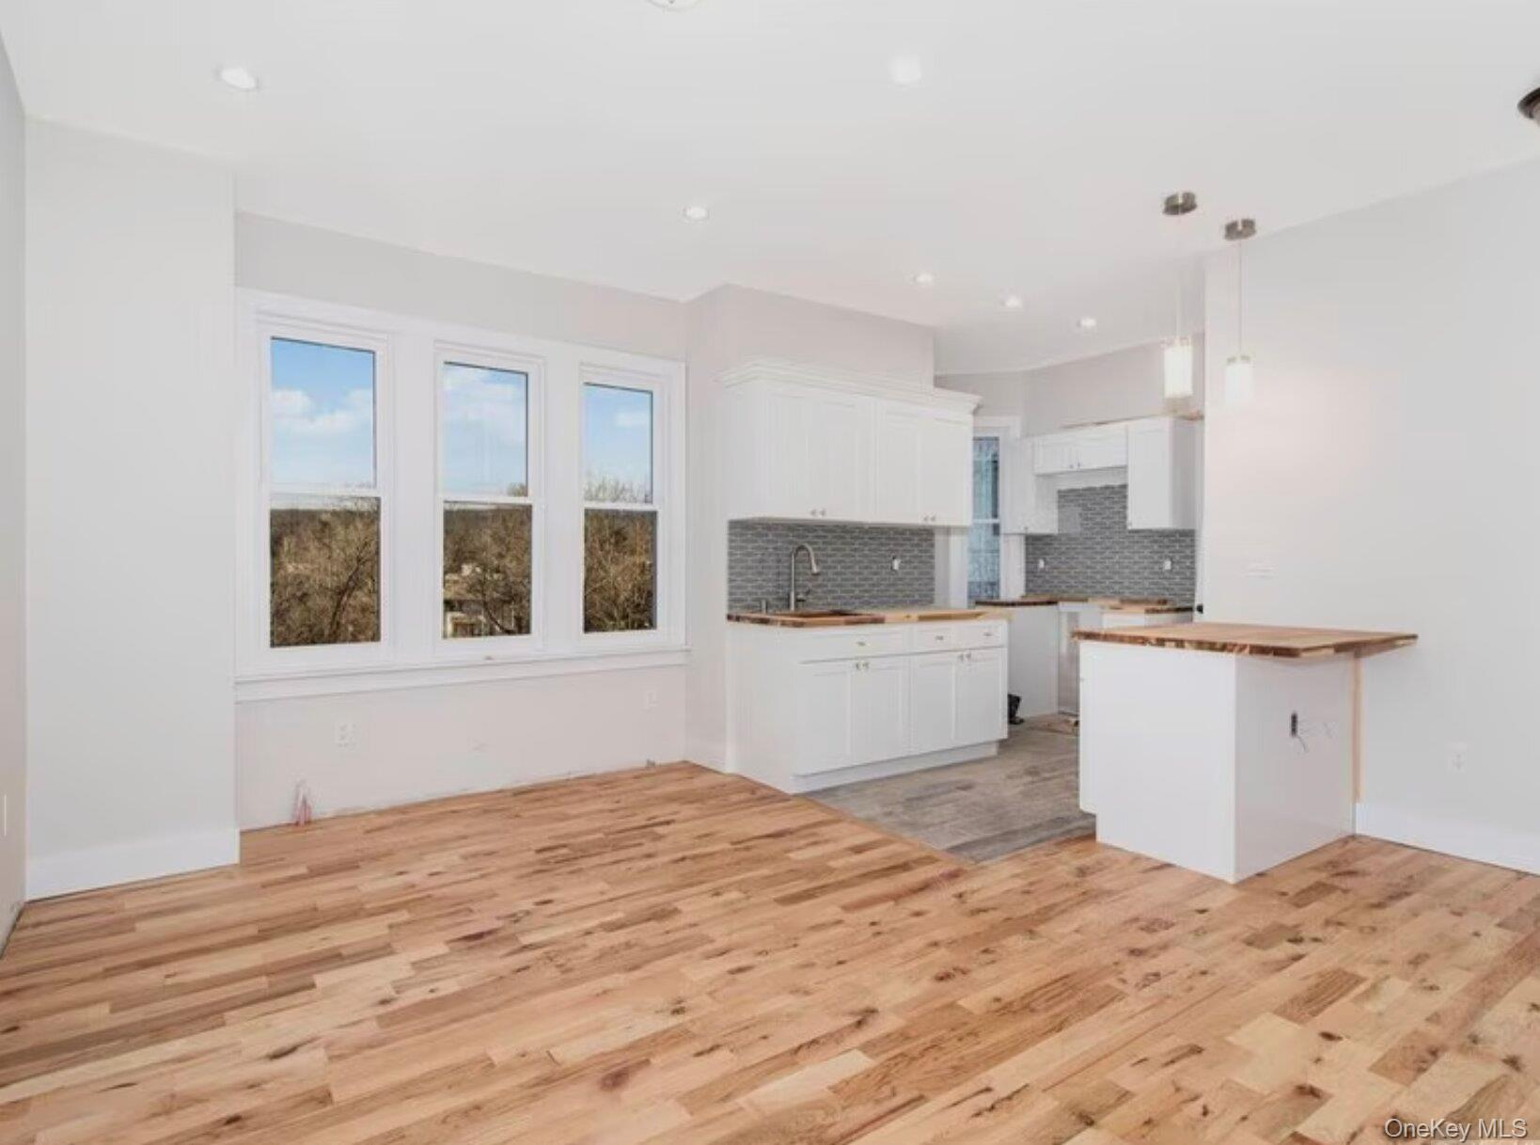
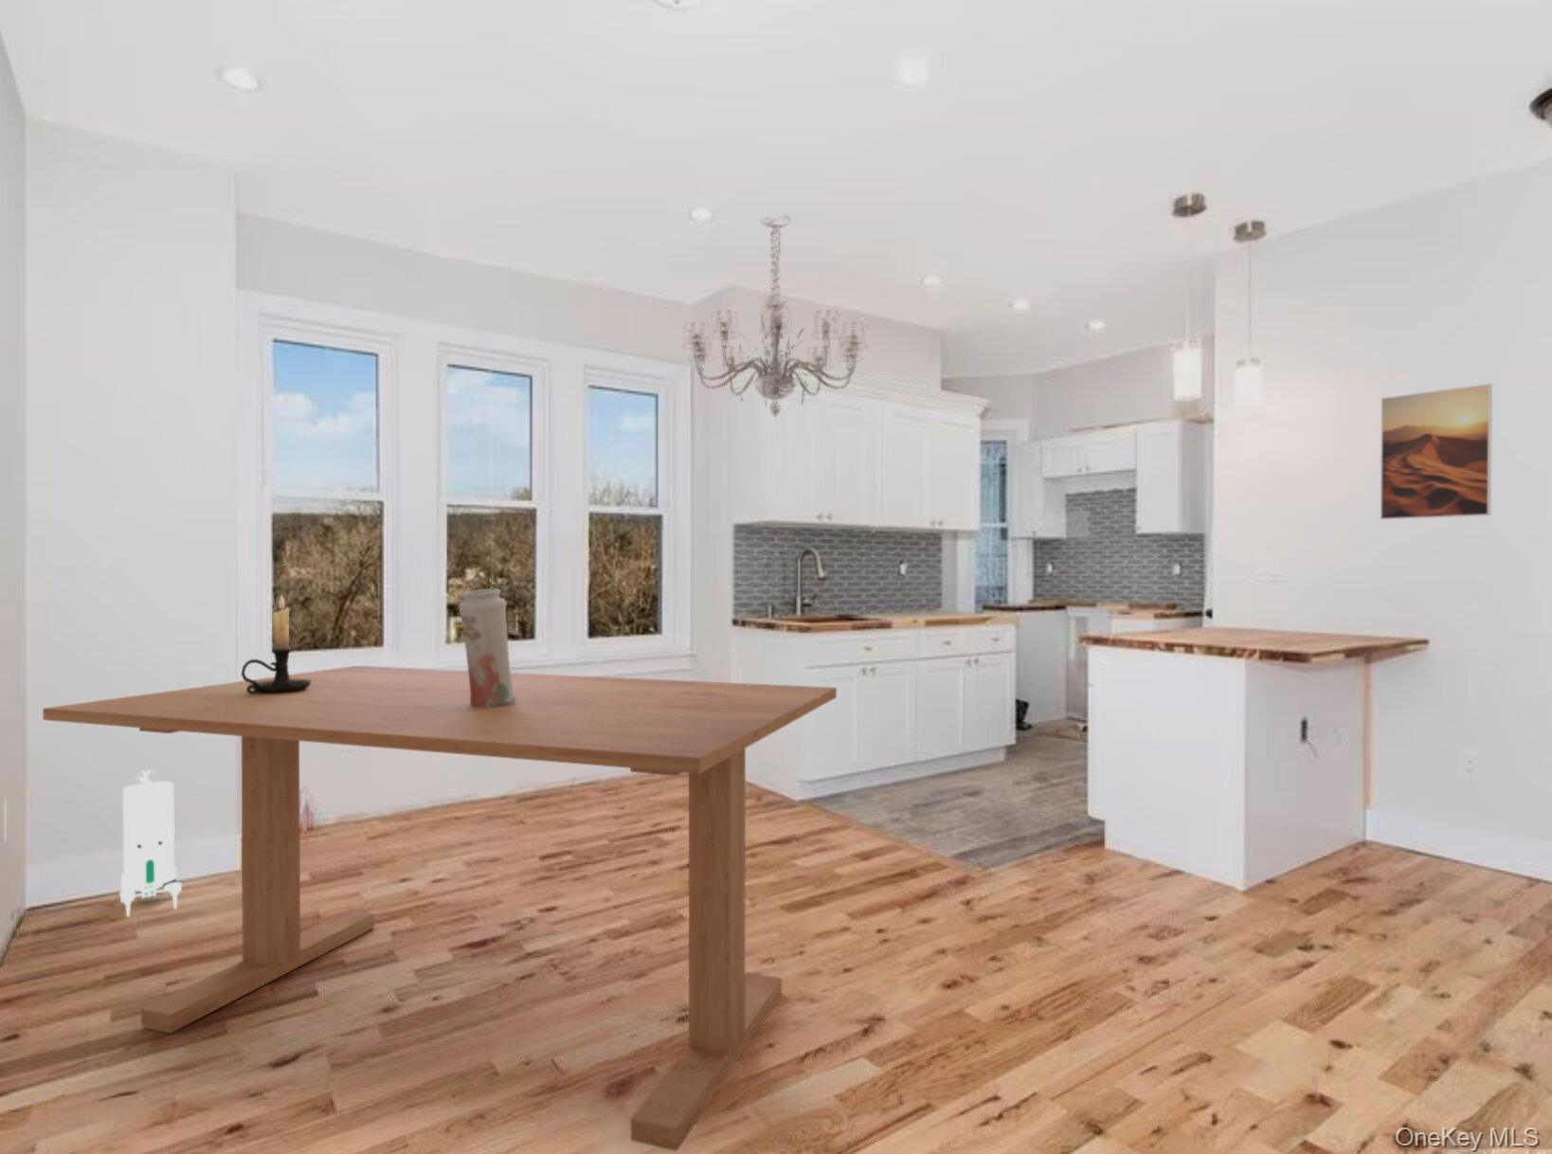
+ toy robot (149, 834)
+ chandelier (775, 318)
+ vase (487, 645)
+ dining table (478, 755)
+ candle holder (274, 641)
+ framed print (1433, 453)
